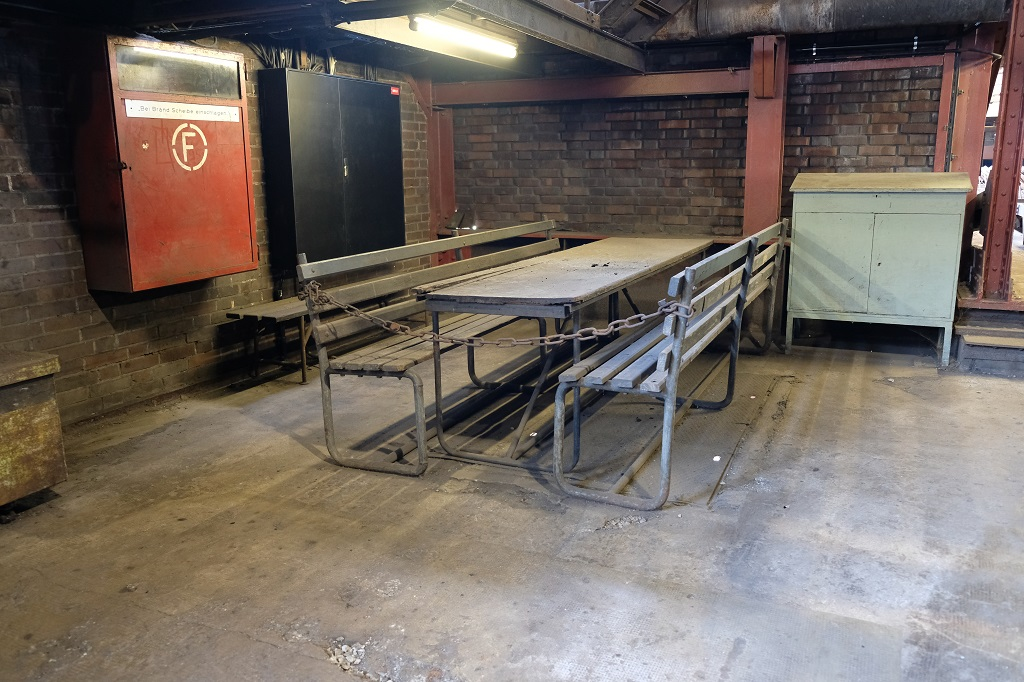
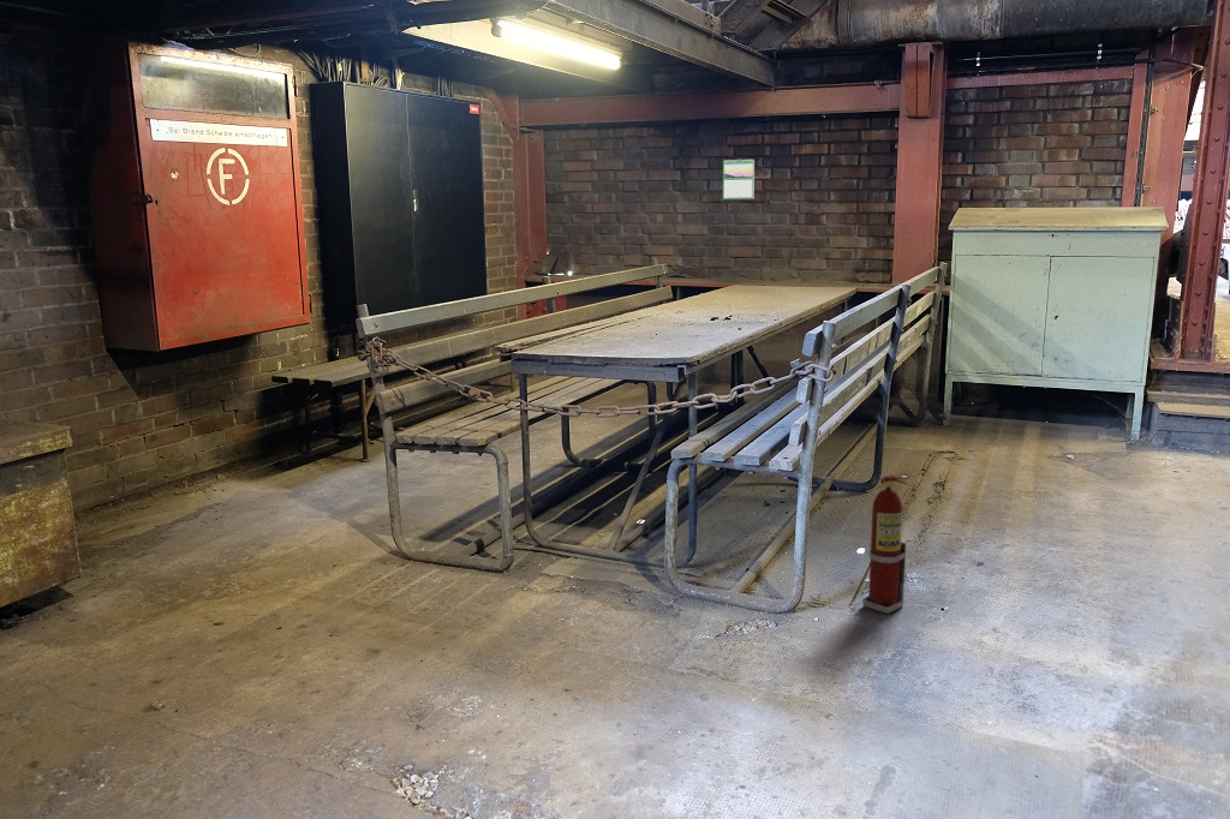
+ fire extinguisher (886, 542)
+ calendar (738, 179)
